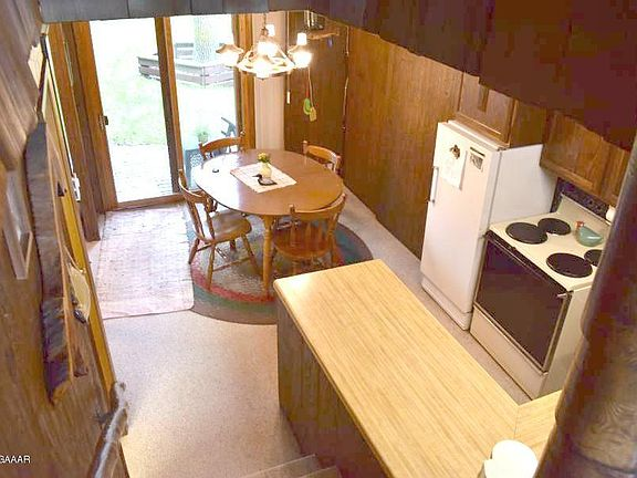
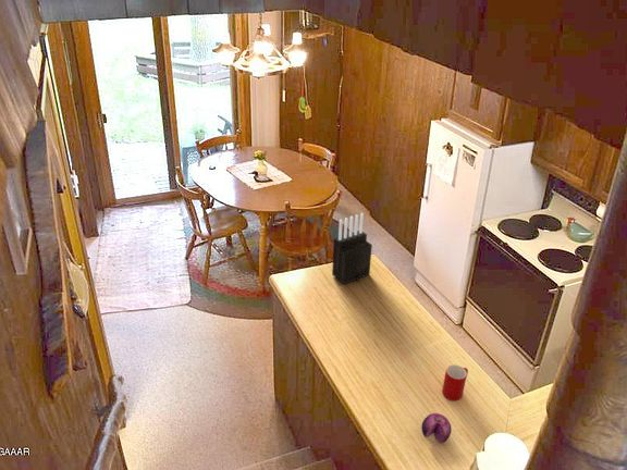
+ fruit (437, 428)
+ cup (457, 381)
+ knife block (354, 248)
